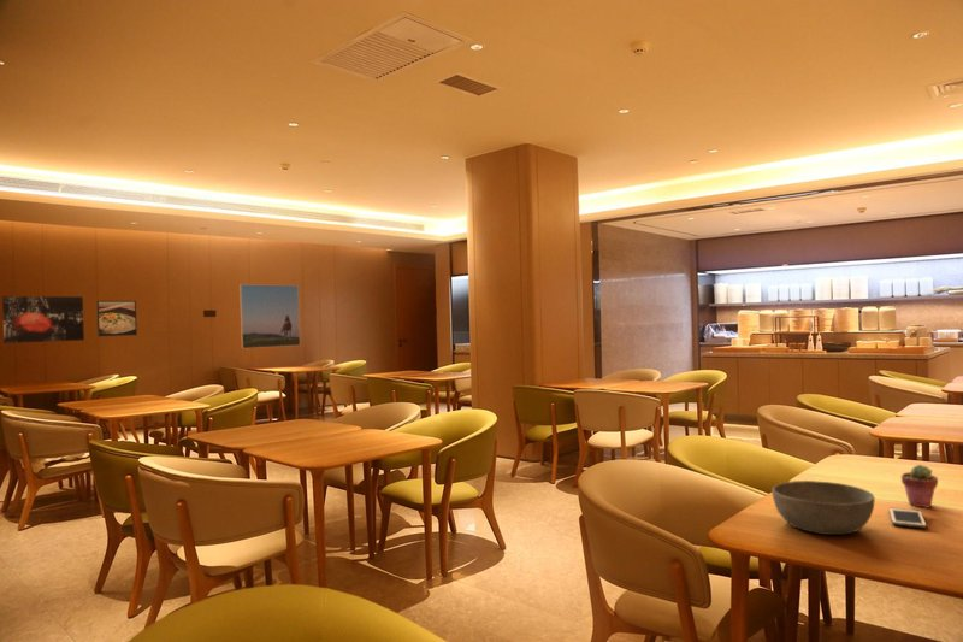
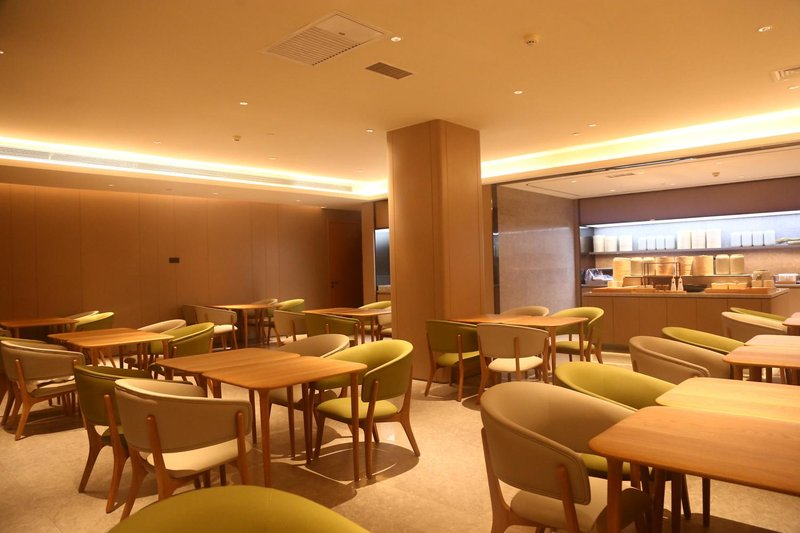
- wall art (45, 318)
- cell phone (906, 517)
- bowl (821, 510)
- potted succulent (918, 484)
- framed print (271, 316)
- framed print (117, 318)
